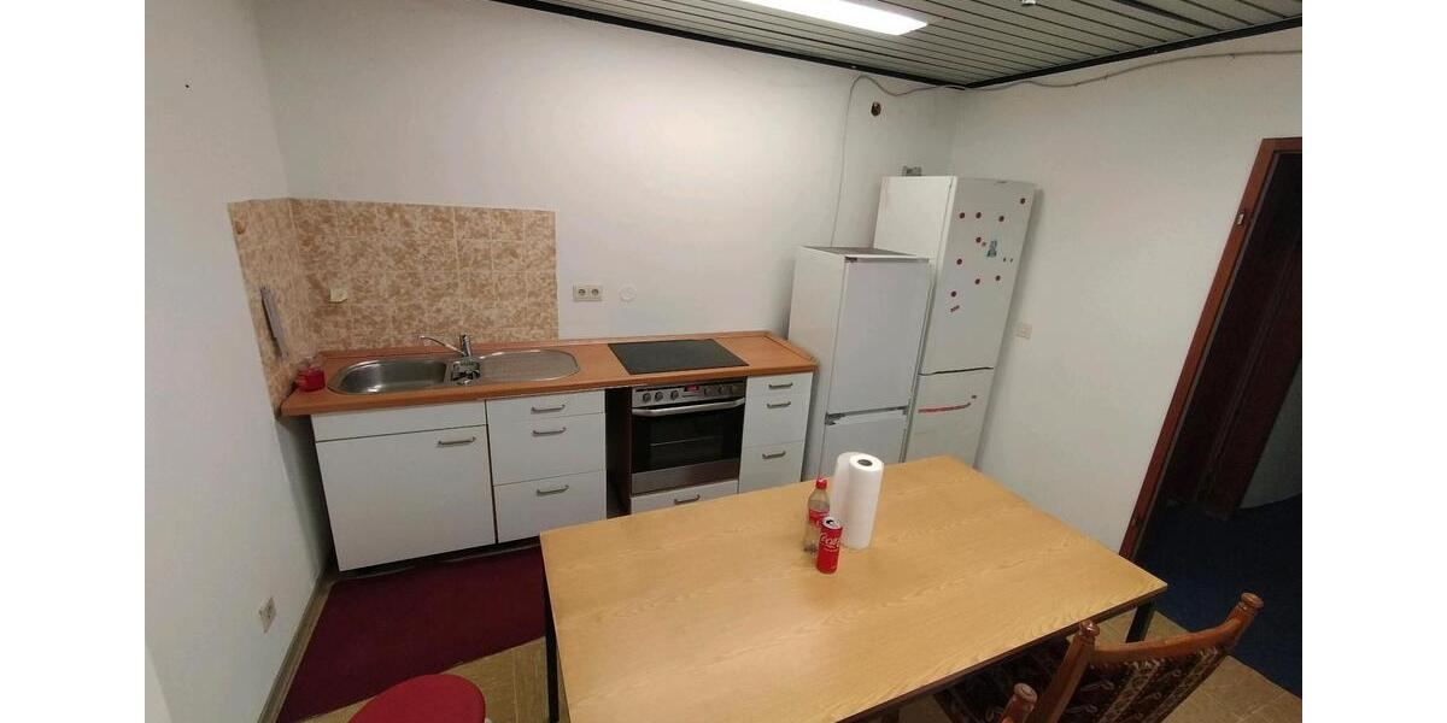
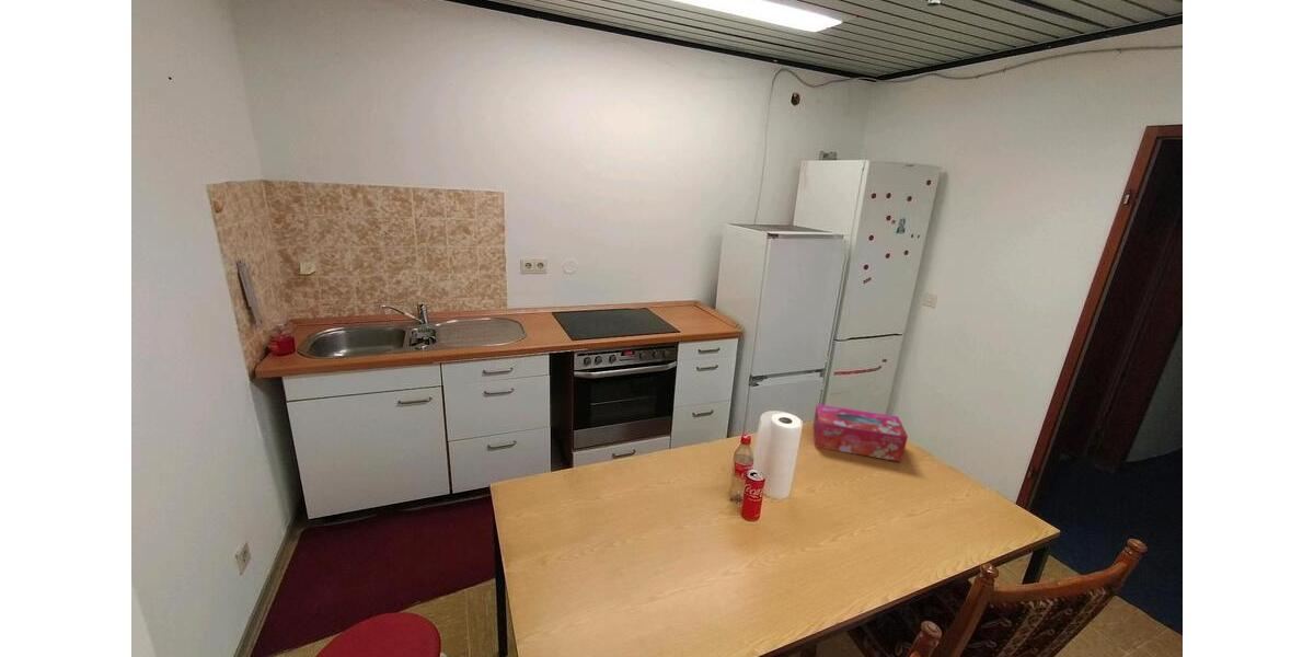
+ tissue box (856, 431)
